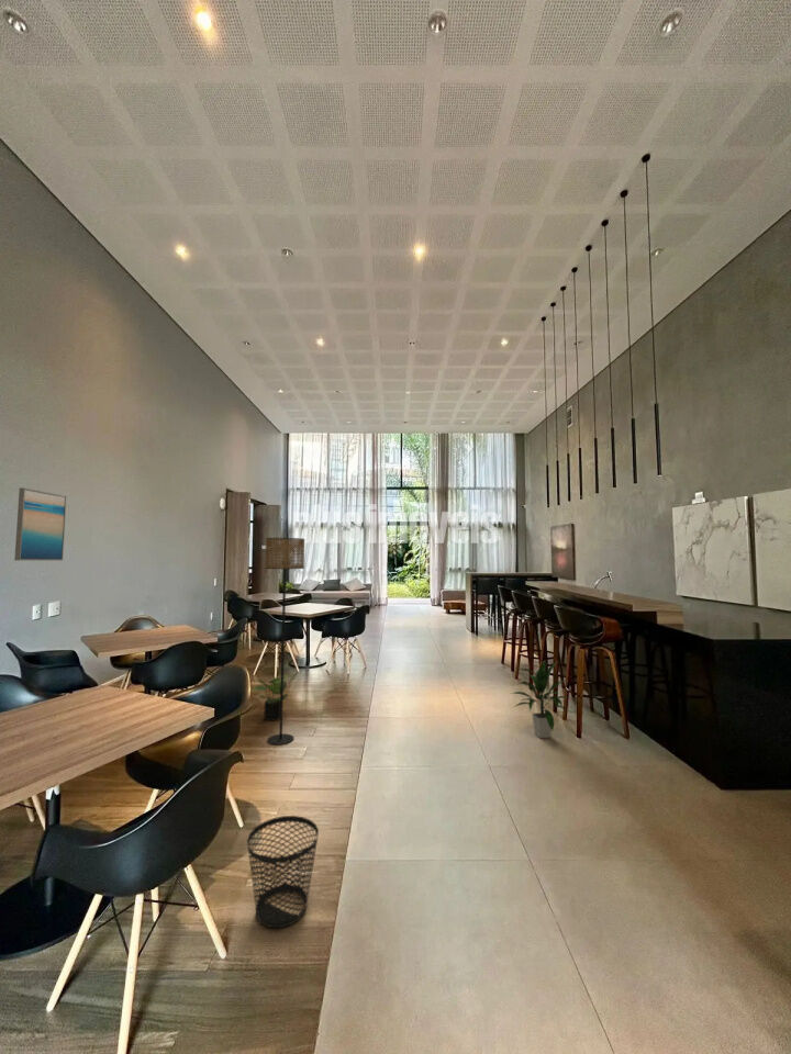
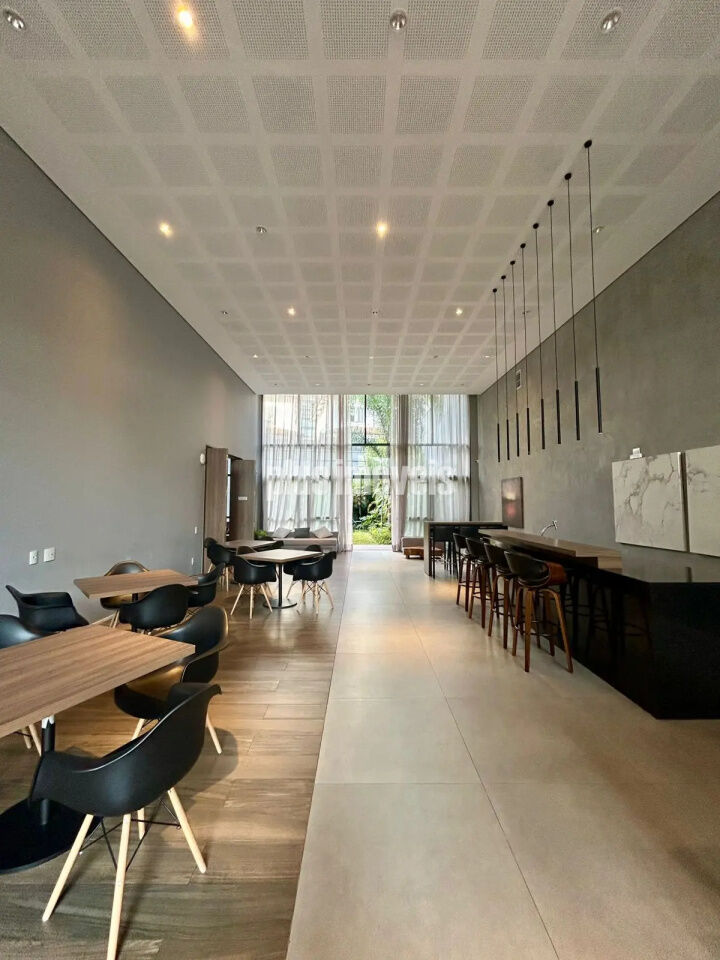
- potted plant (272, 695)
- indoor plant (541, 698)
- wastebasket (282, 872)
- floor lamp (282, 637)
- wall art (42, 526)
